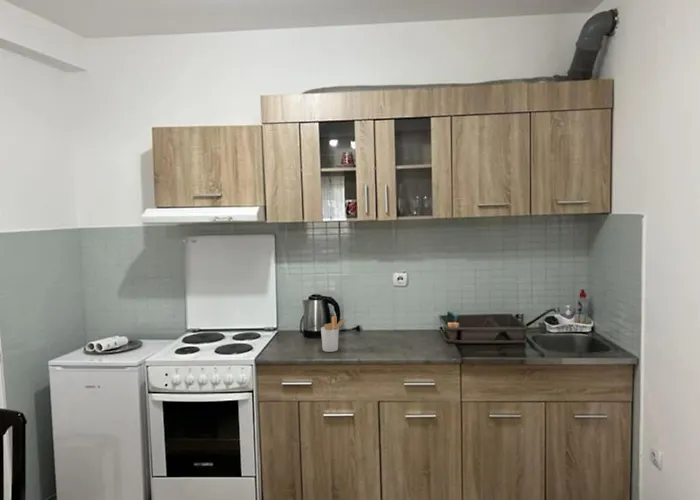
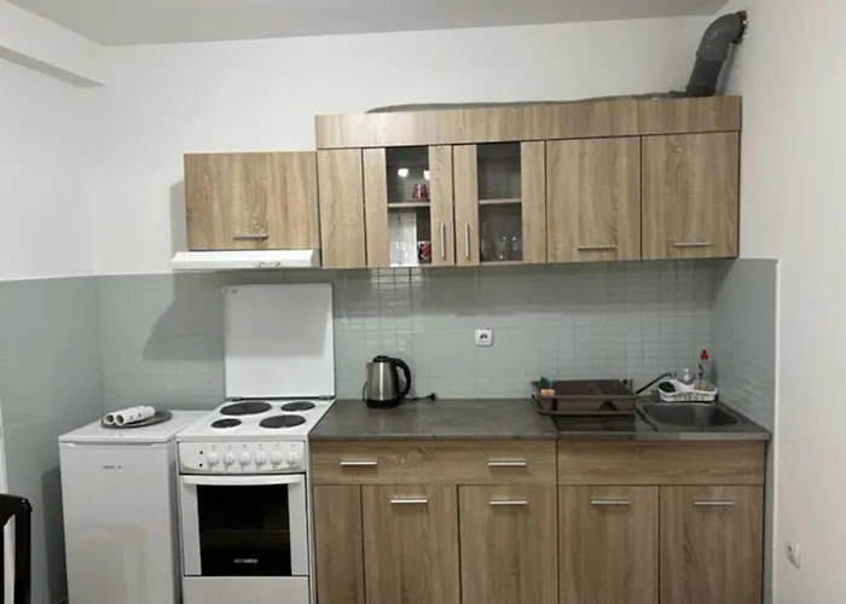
- utensil holder (334, 333)
